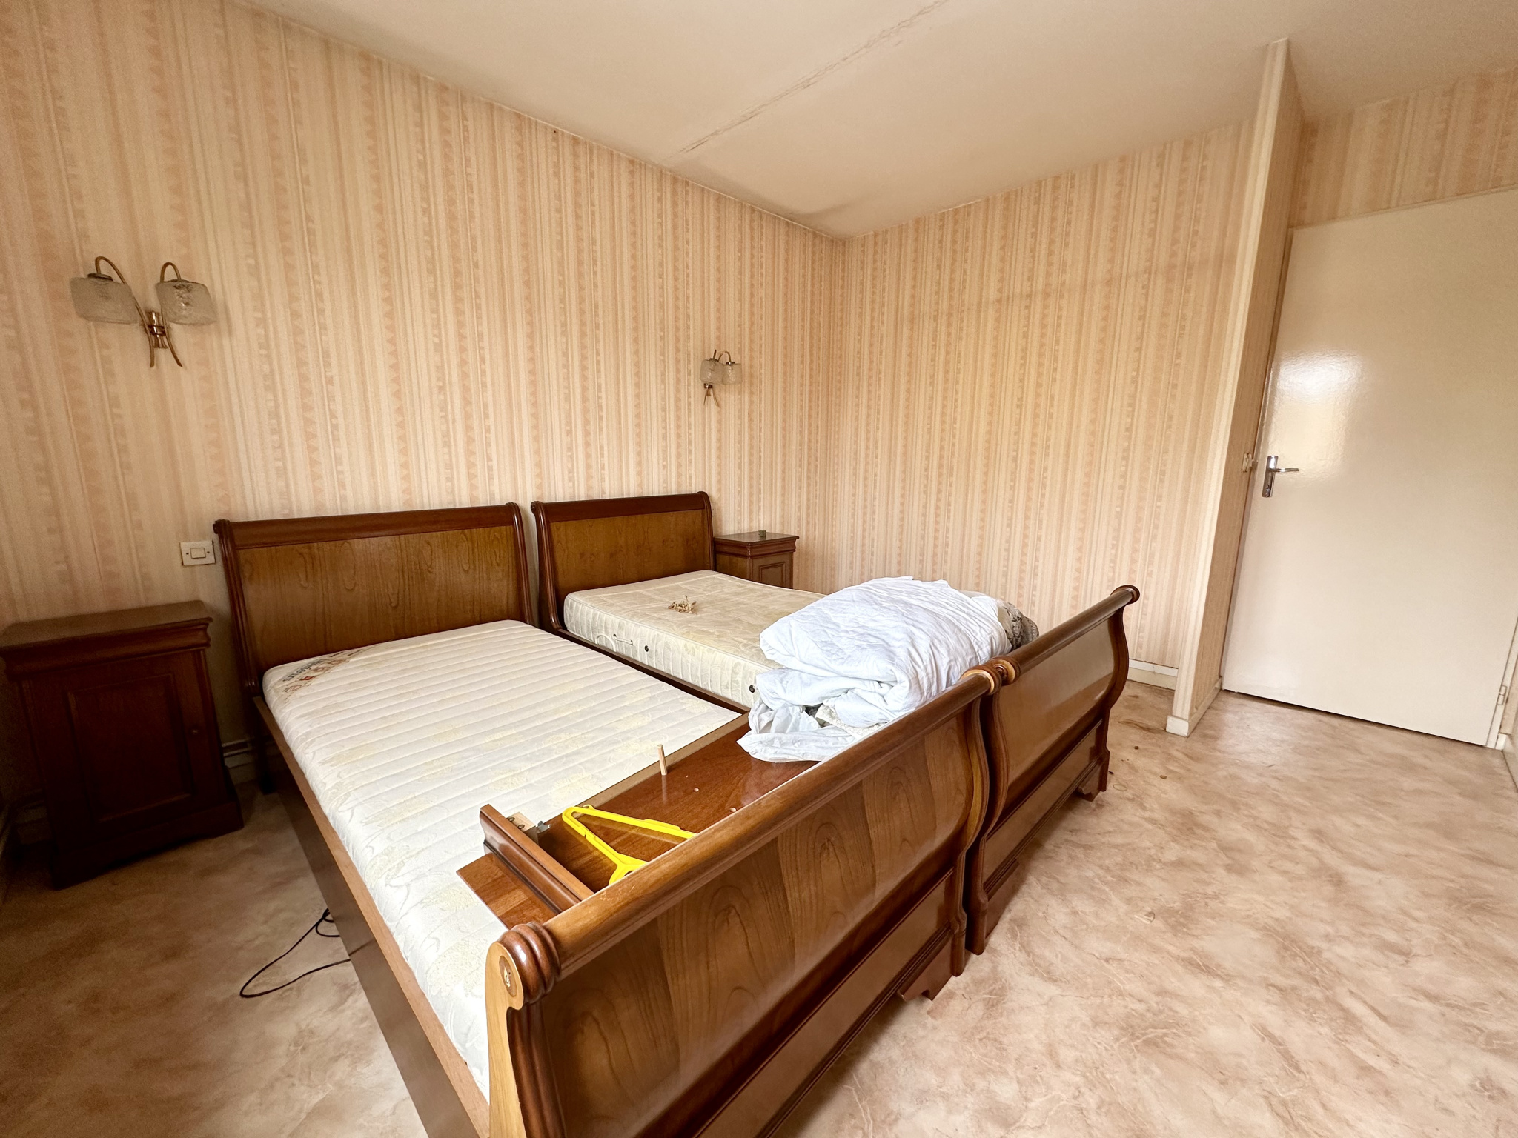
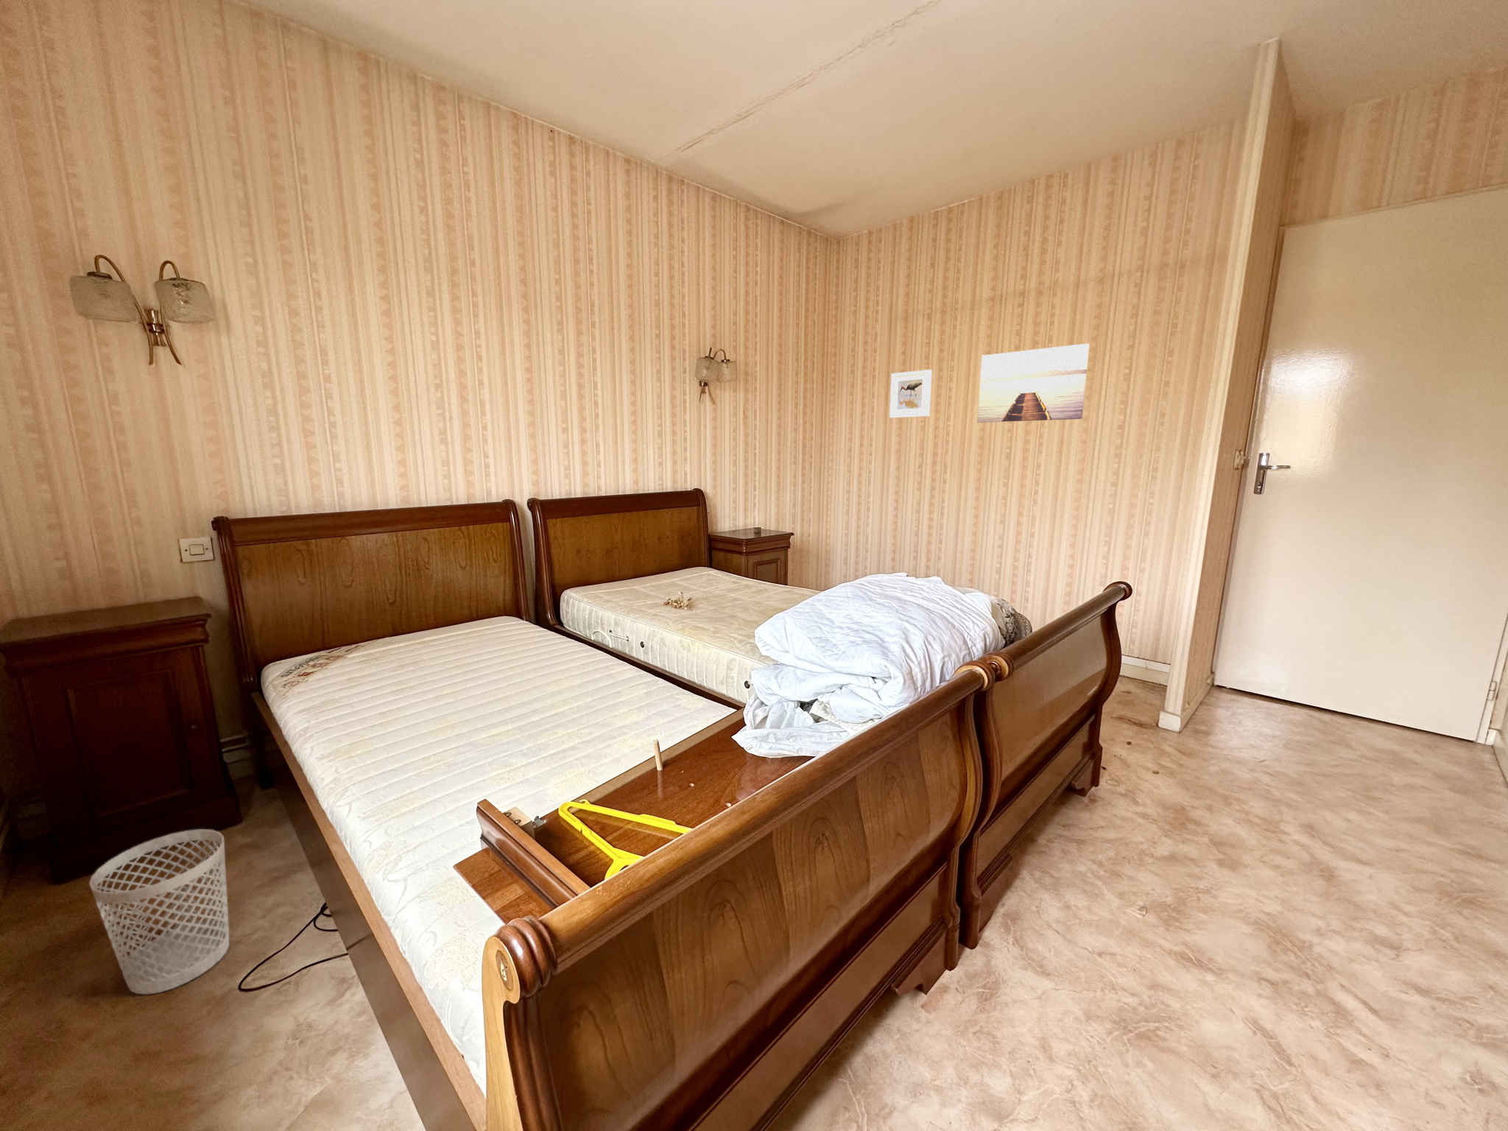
+ wall art (1029, 385)
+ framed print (910, 394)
+ wastebasket (170, 911)
